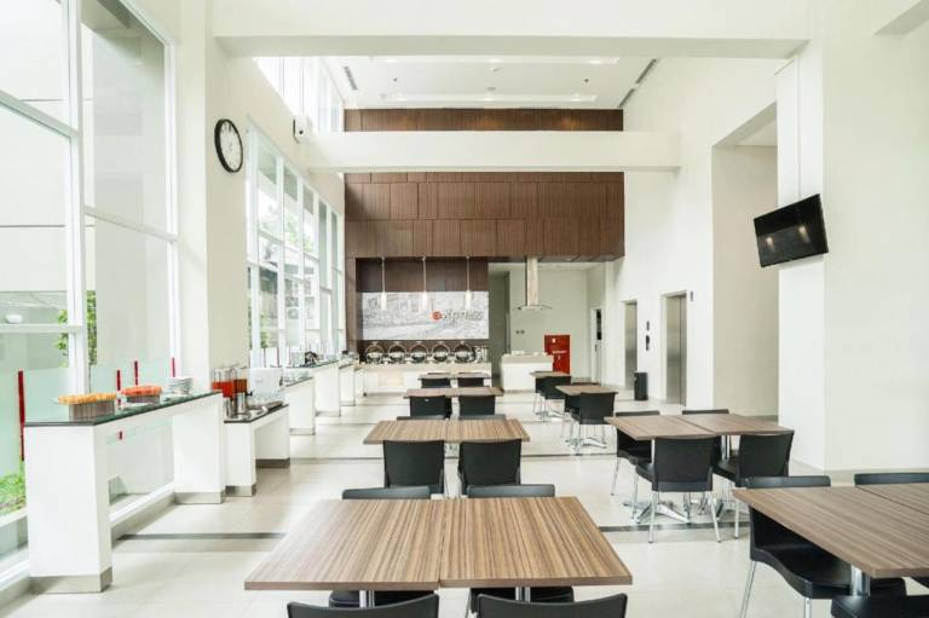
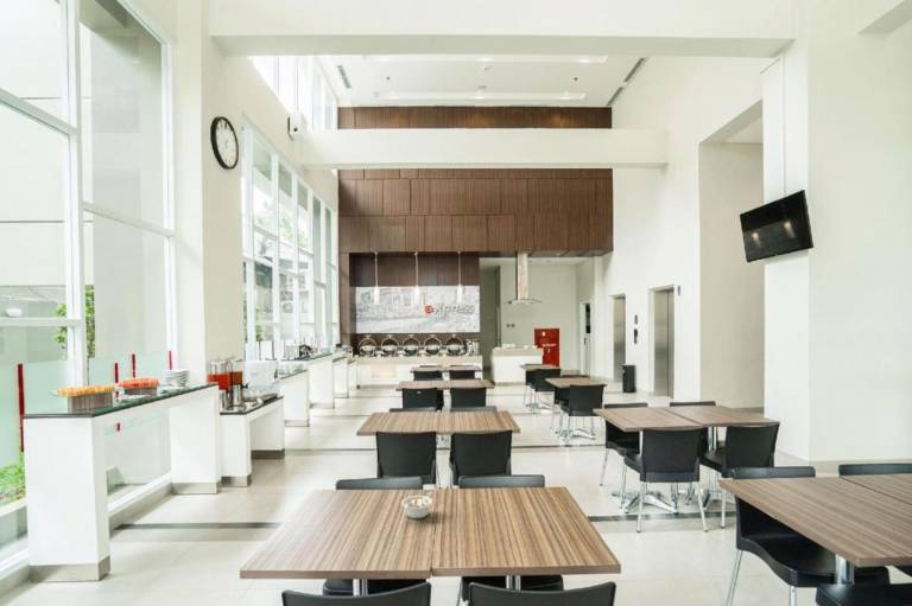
+ legume (417, 505)
